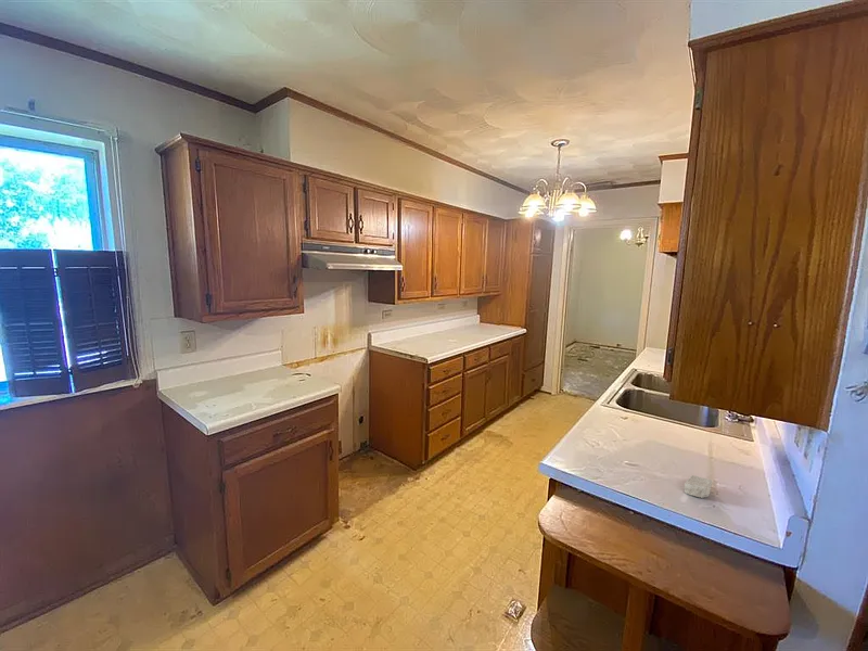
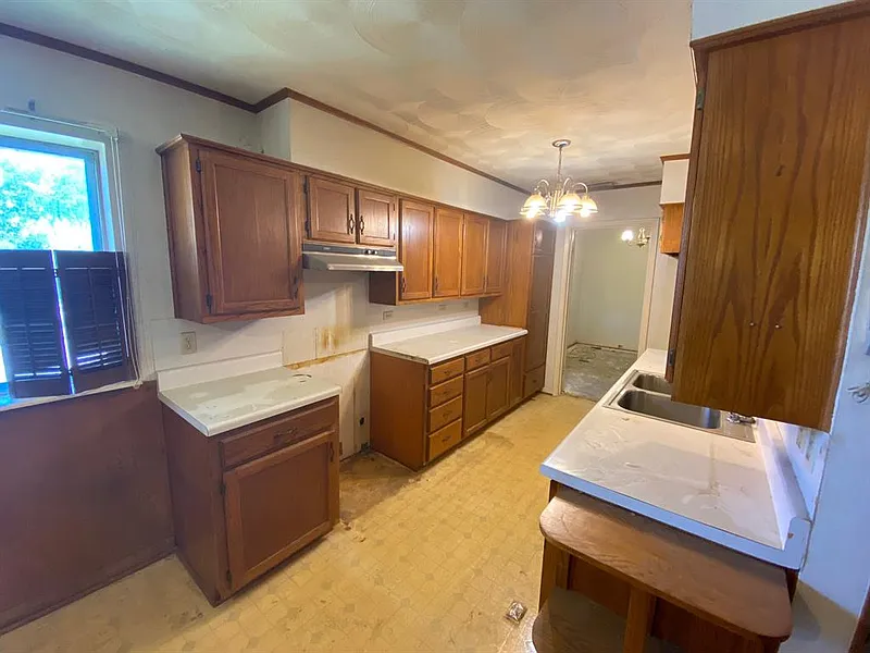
- soap bar (699, 485)
